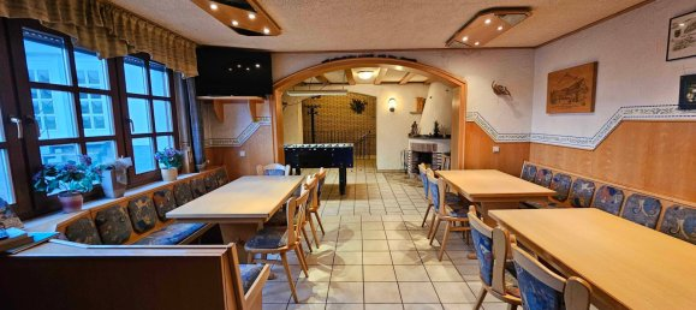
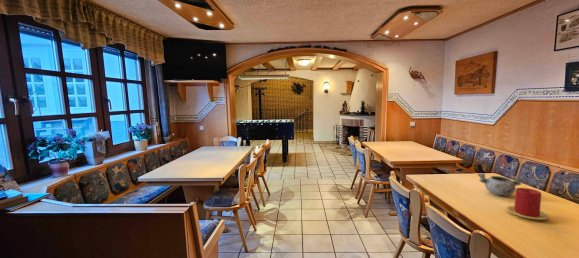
+ candle (527, 202)
+ decorative bowl (499, 184)
